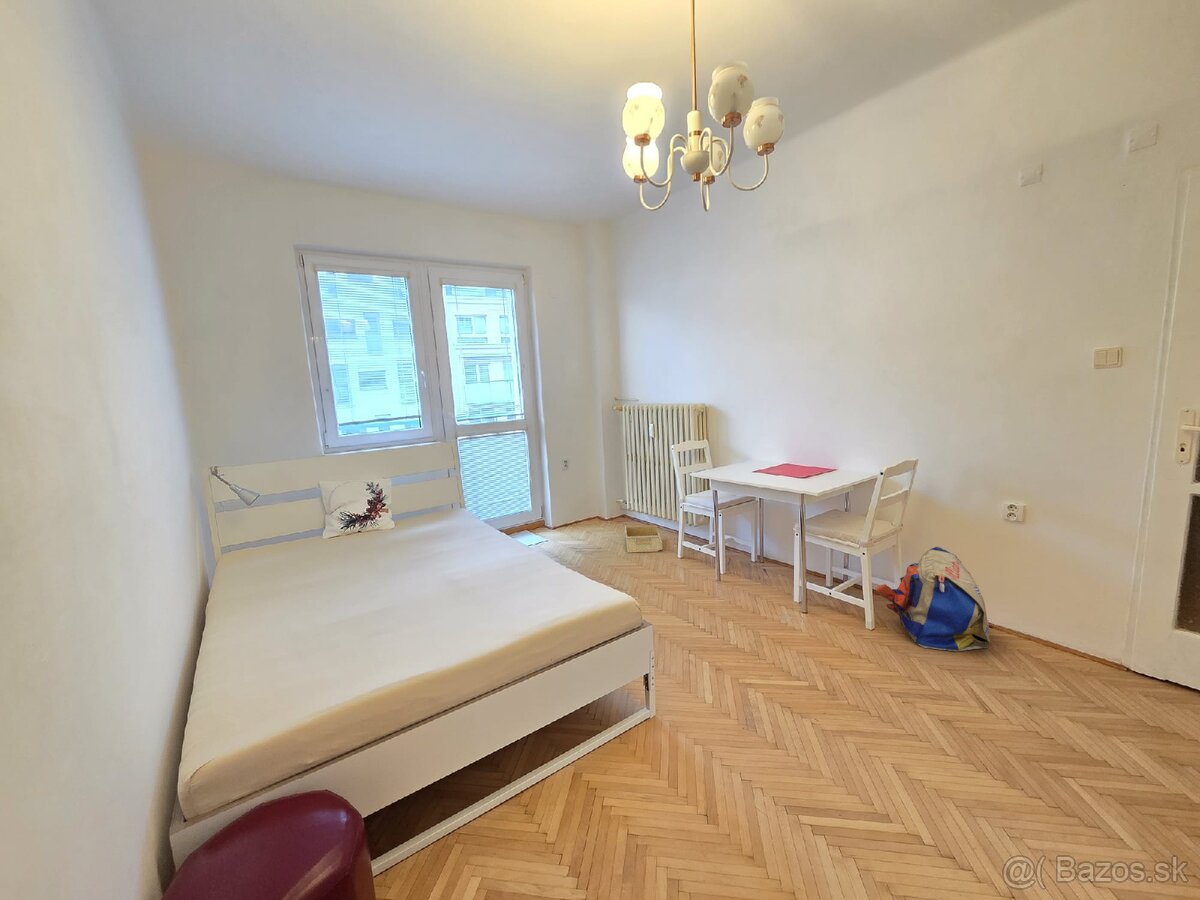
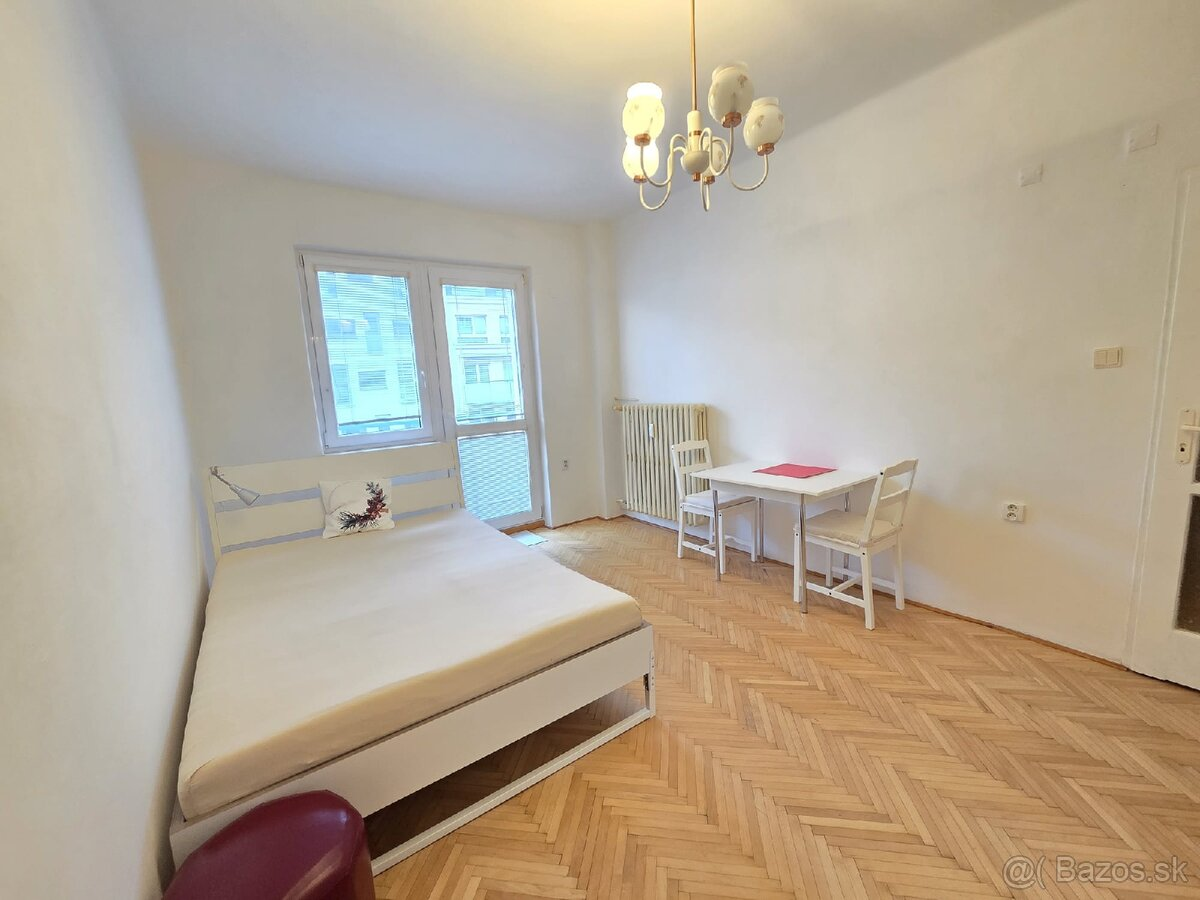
- backpack (940, 597)
- storage bin (643, 538)
